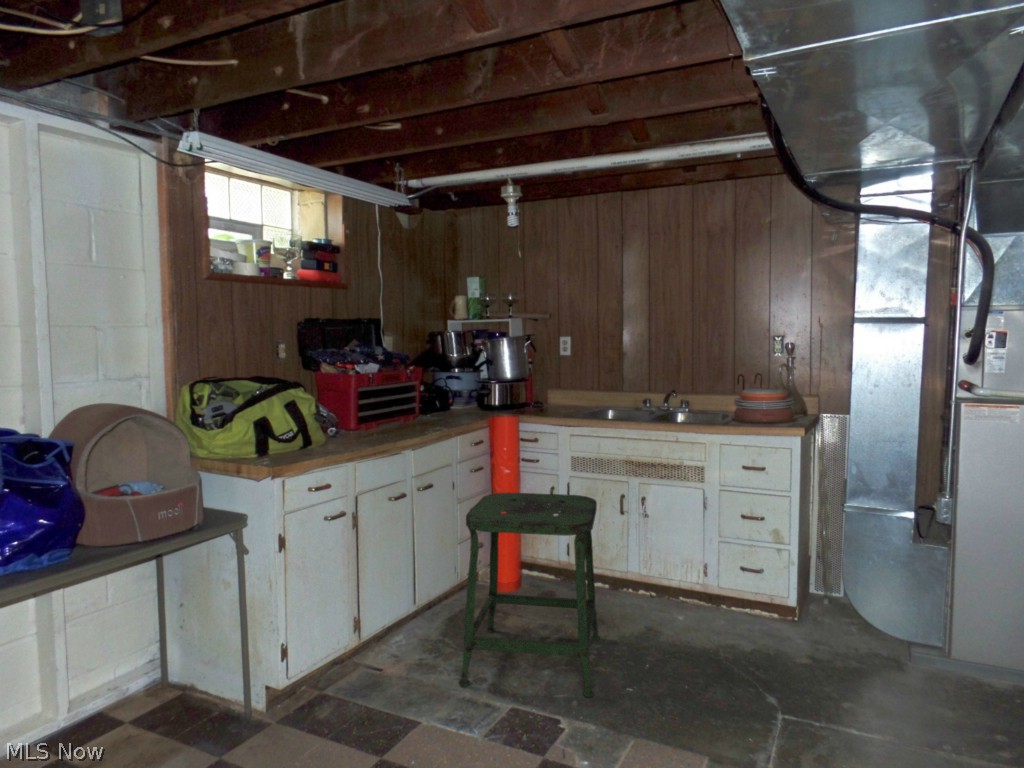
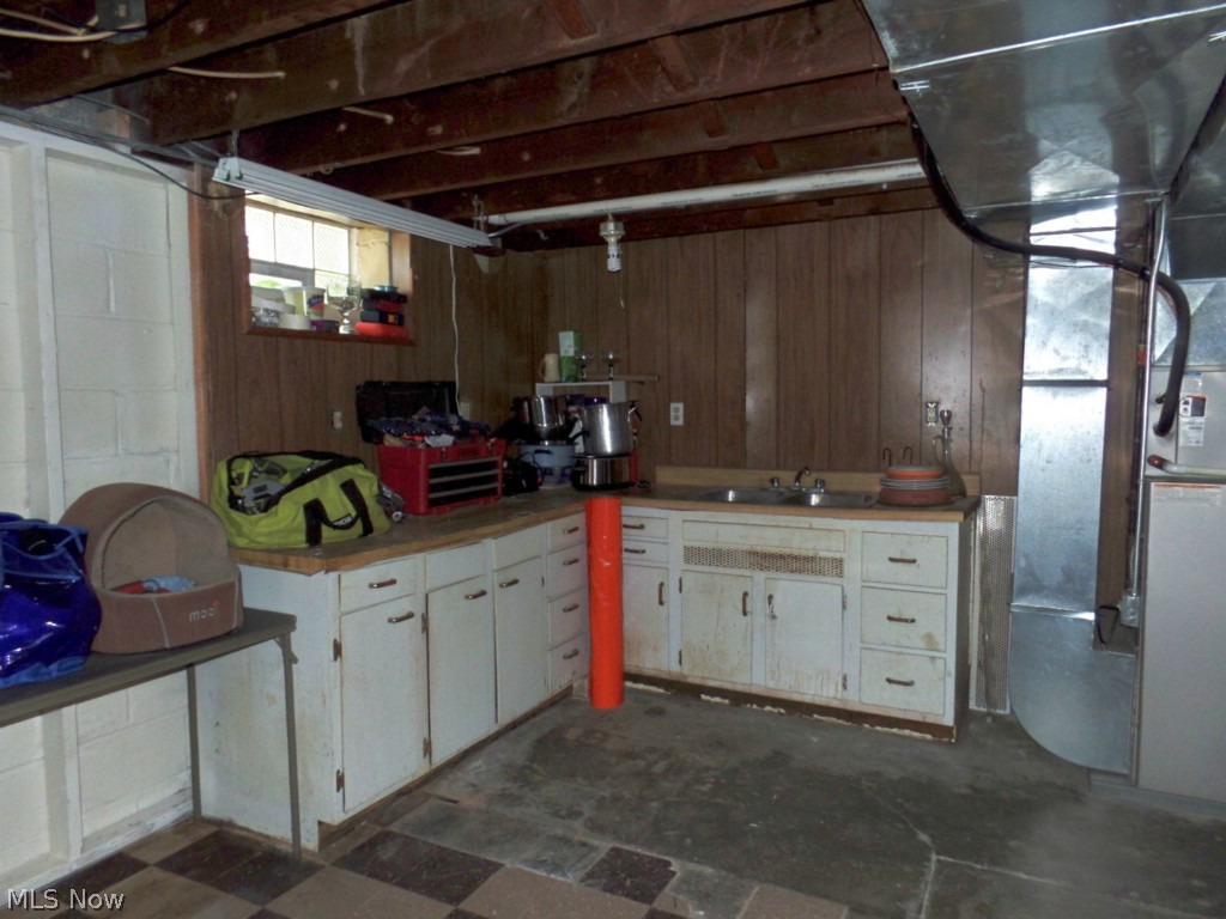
- stool (534, 596)
